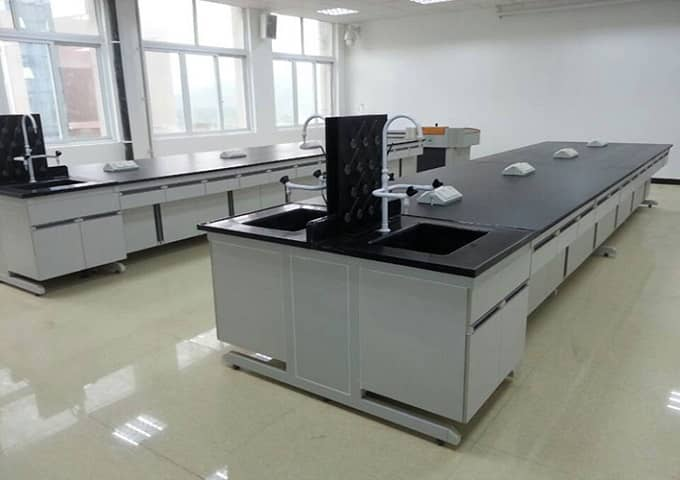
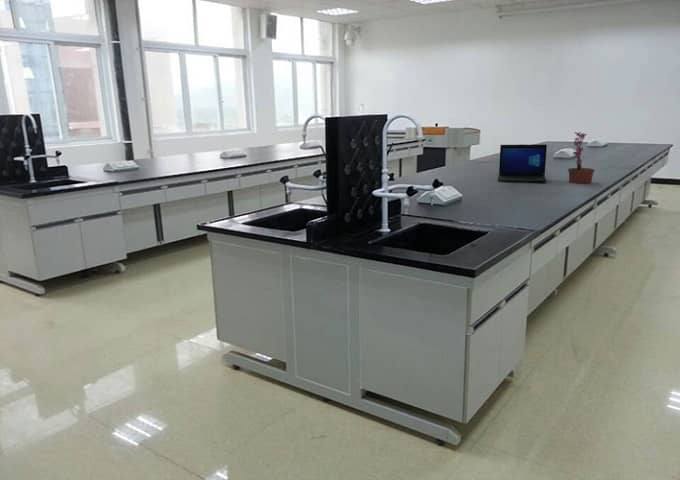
+ potted plant (580, 159)
+ laptop (522, 162)
